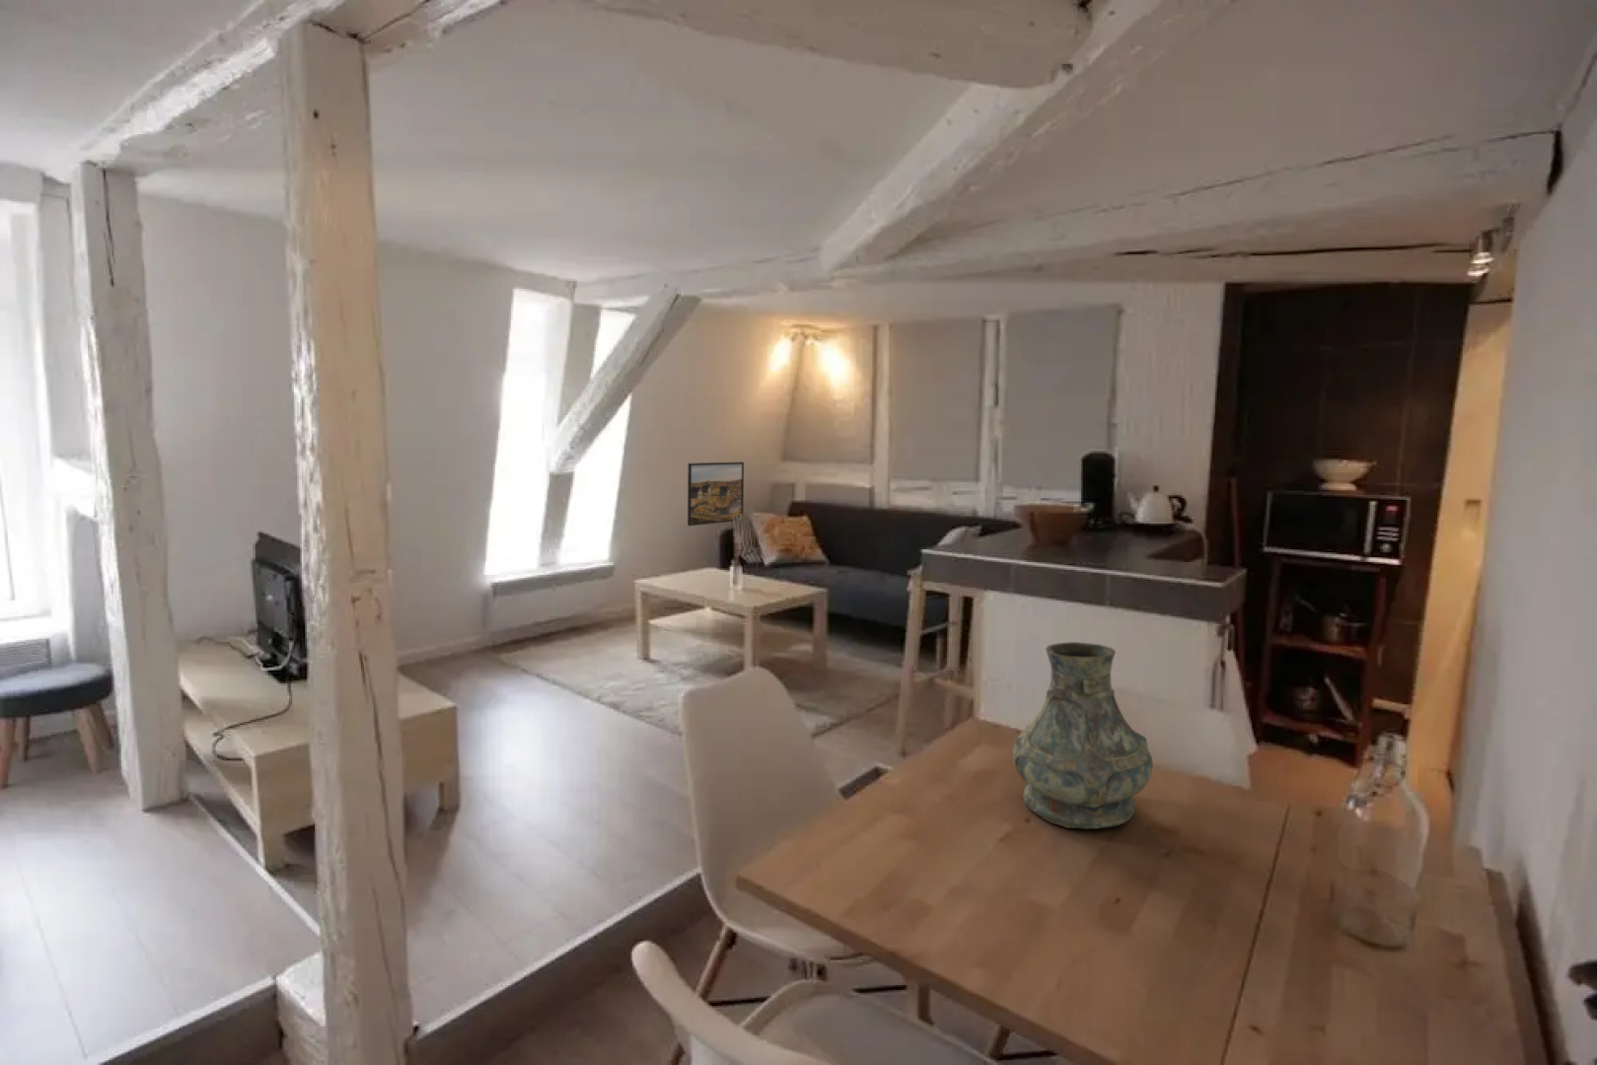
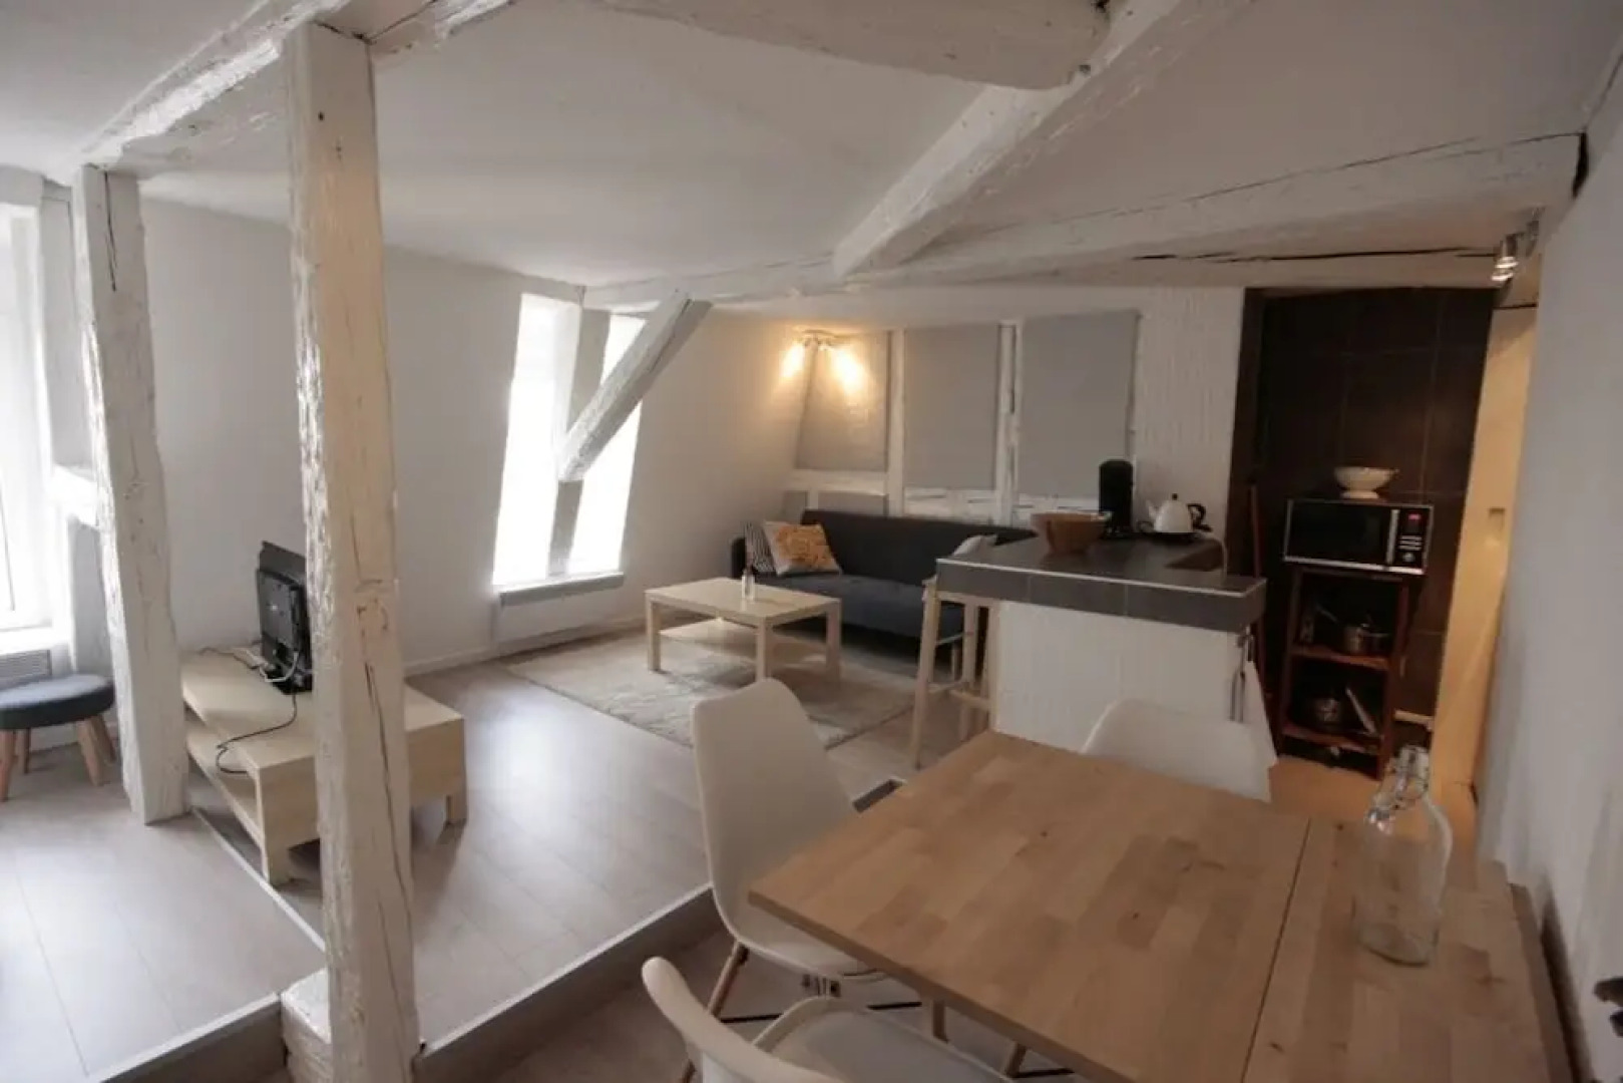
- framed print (716, 492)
- vase (1083, 727)
